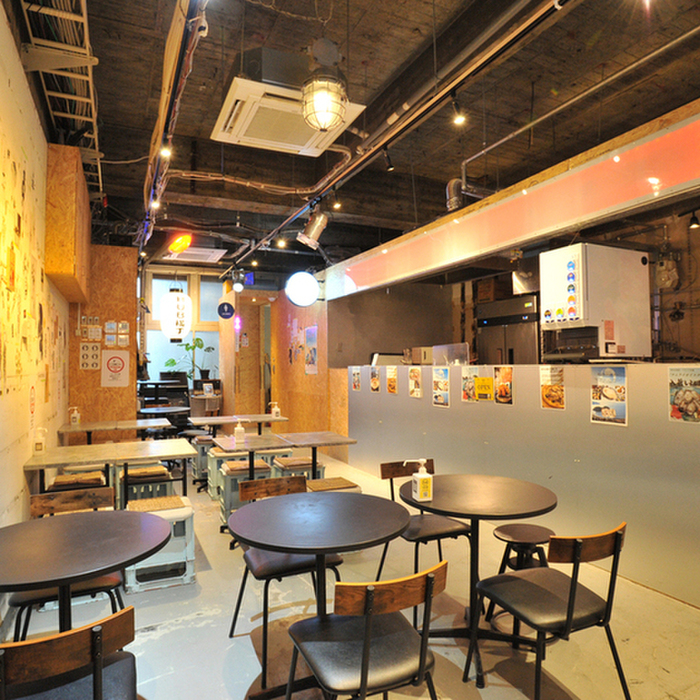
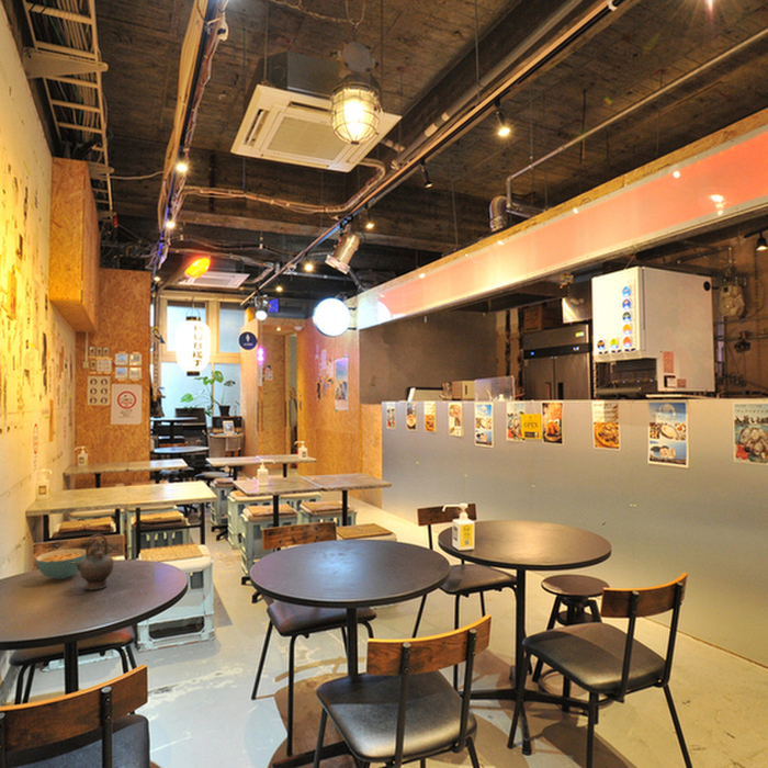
+ cereal bowl (61, 566)
+ teapot (92, 561)
